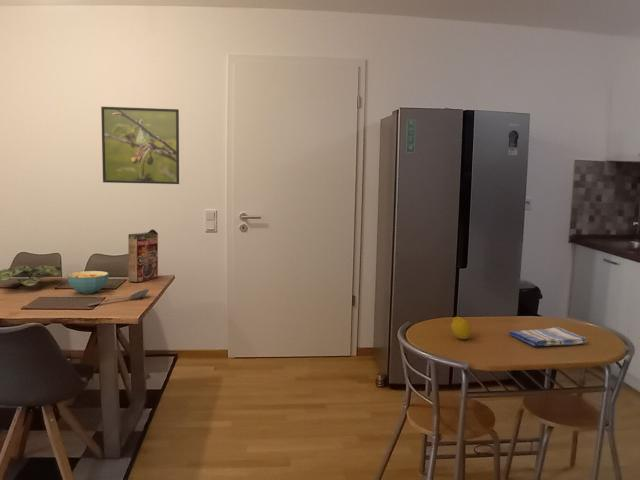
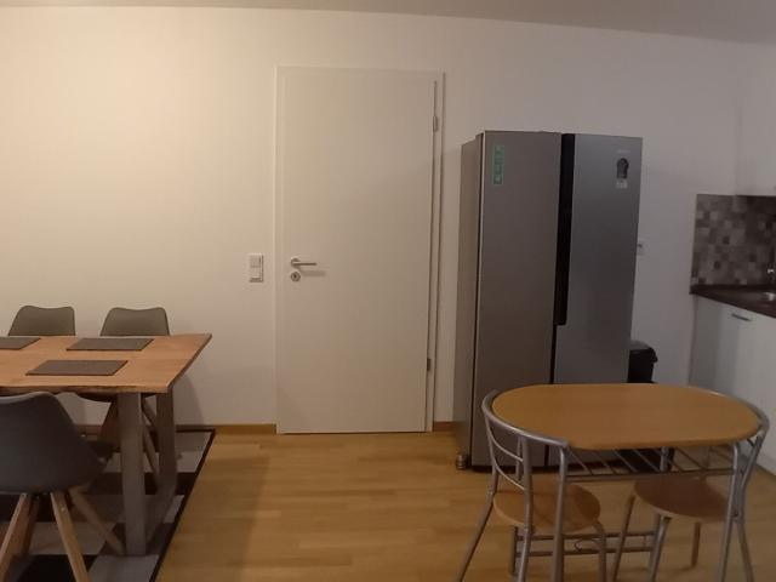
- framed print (140, 146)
- cereal box (143, 254)
- fruit (461, 327)
- stirrer (119, 298)
- dish towel (546, 336)
- cereal bowl (88, 283)
- plant (31, 275)
